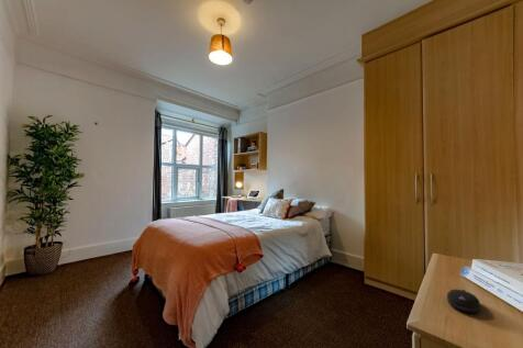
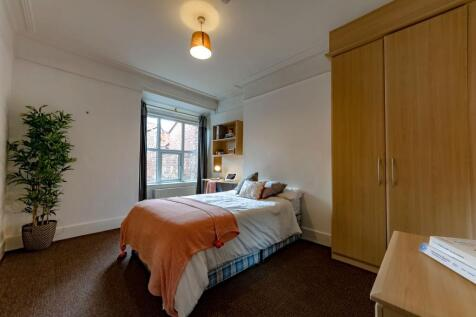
- computer mouse (463, 298)
